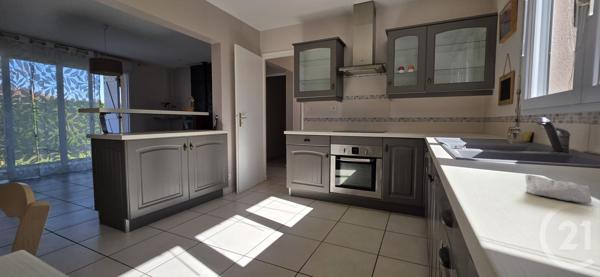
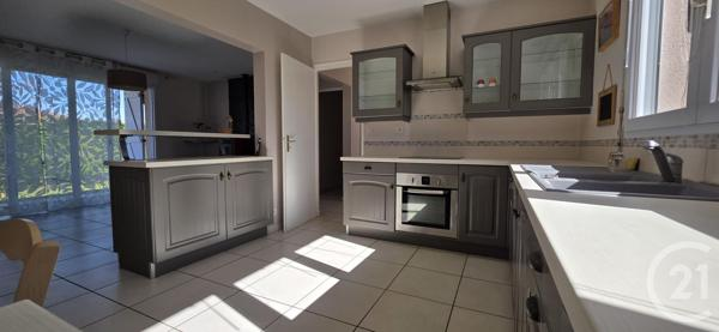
- soap bar (556, 186)
